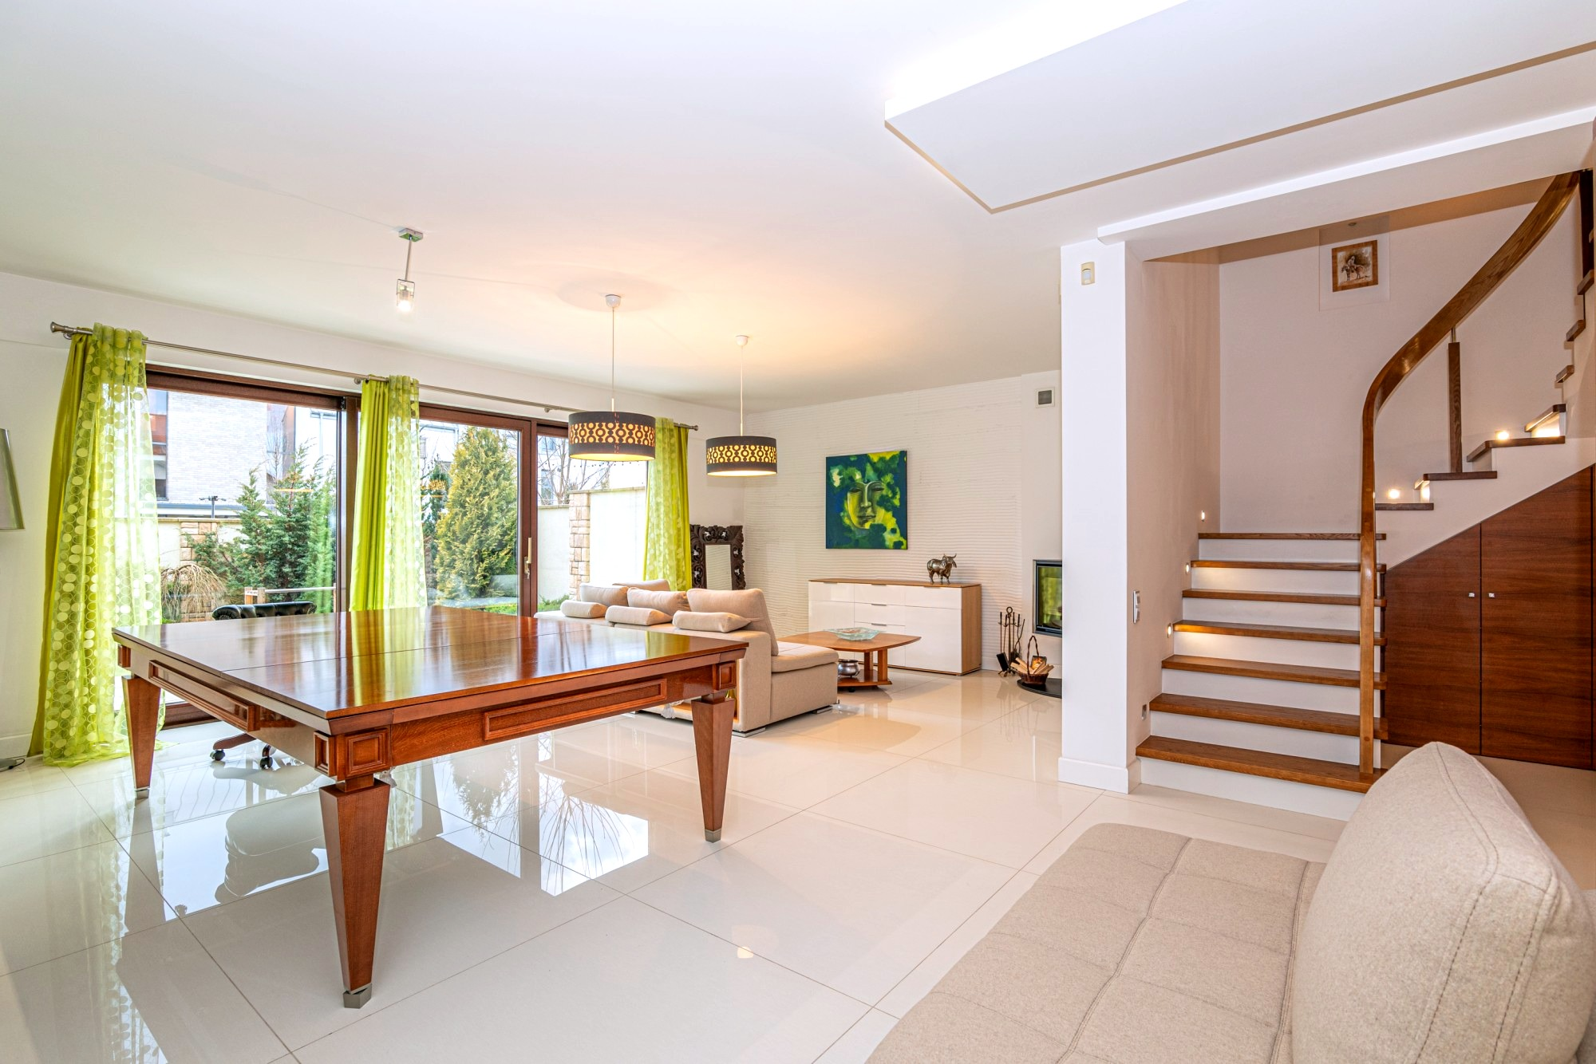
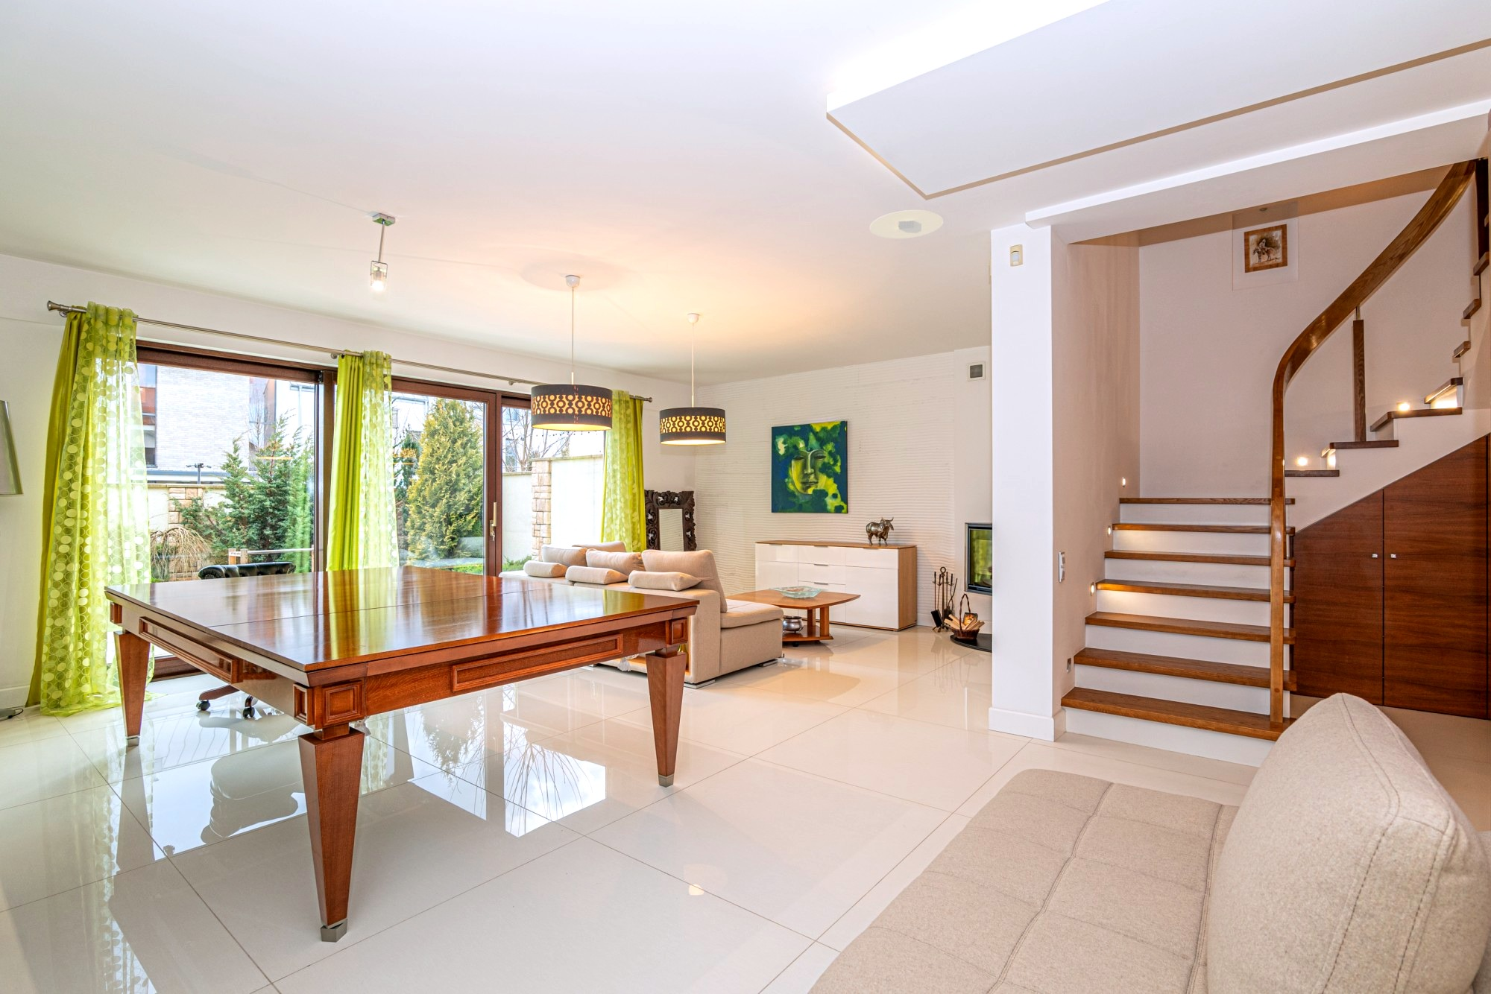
+ recessed light (905, 221)
